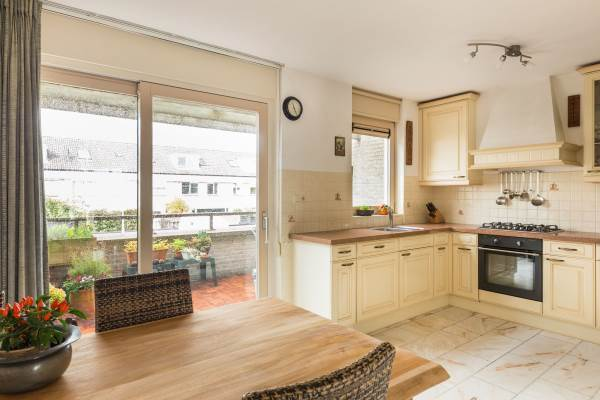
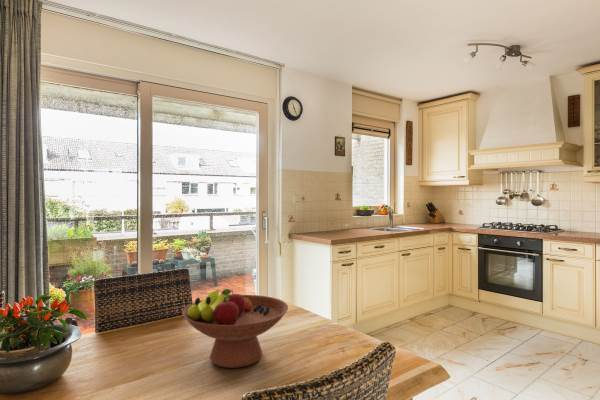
+ fruit bowl (236, 323)
